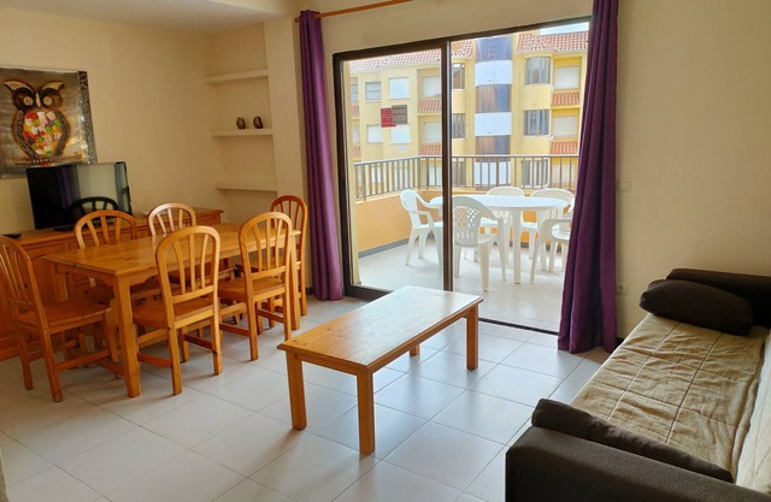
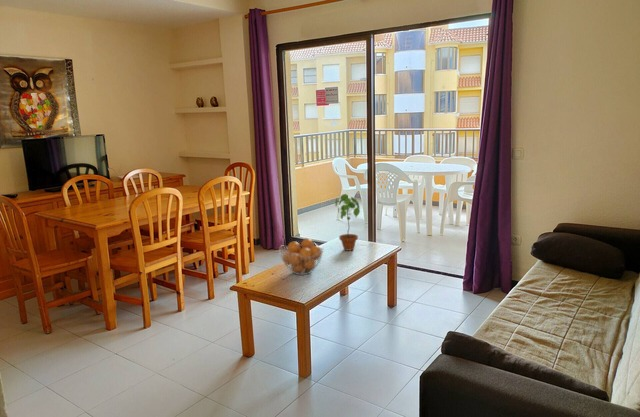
+ fruit basket (301, 256)
+ potted plant (348, 222)
